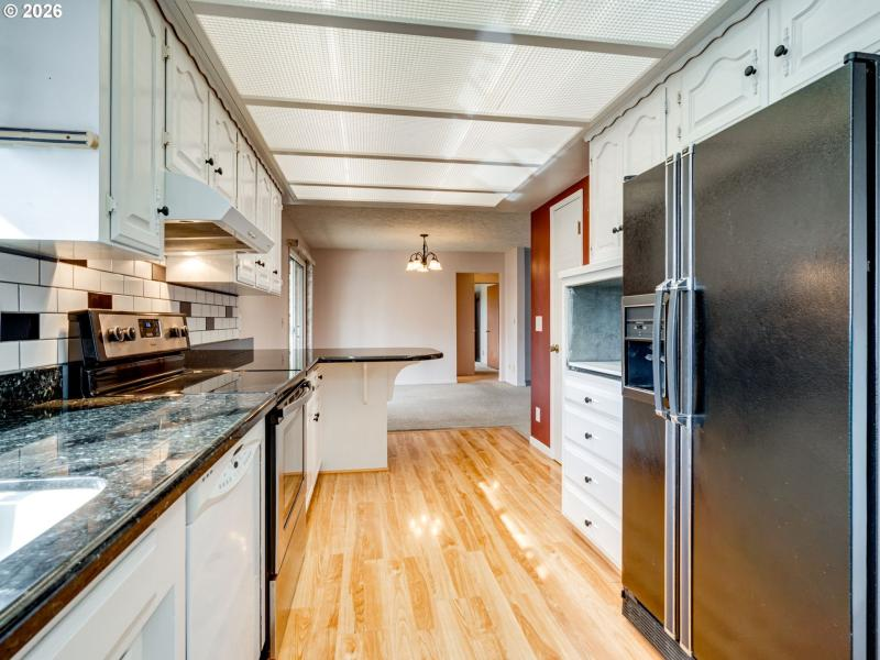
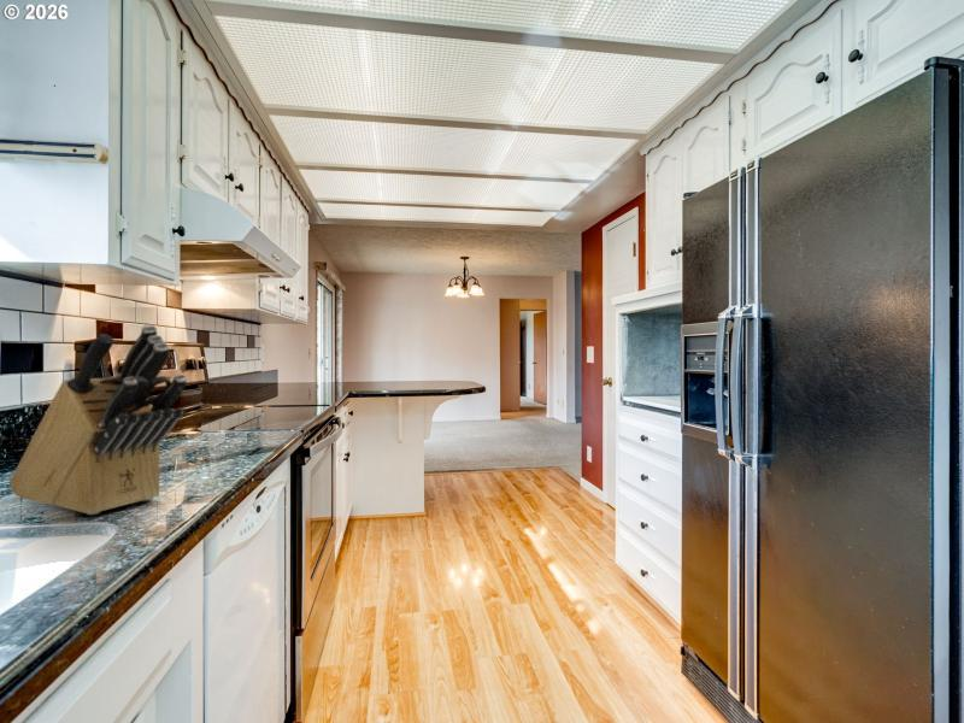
+ knife block (98, 413)
